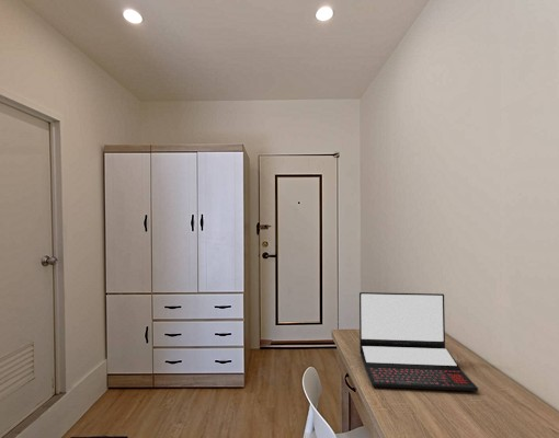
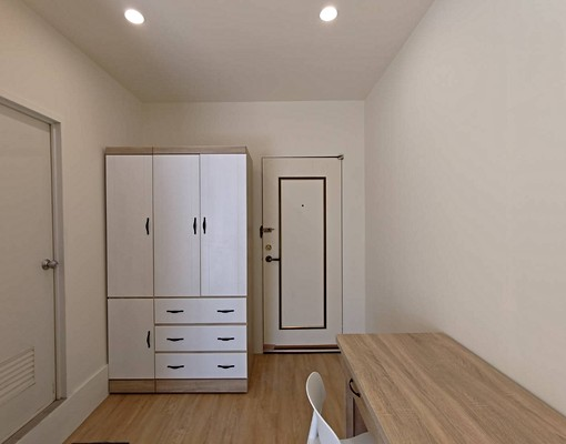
- laptop (411, 336)
